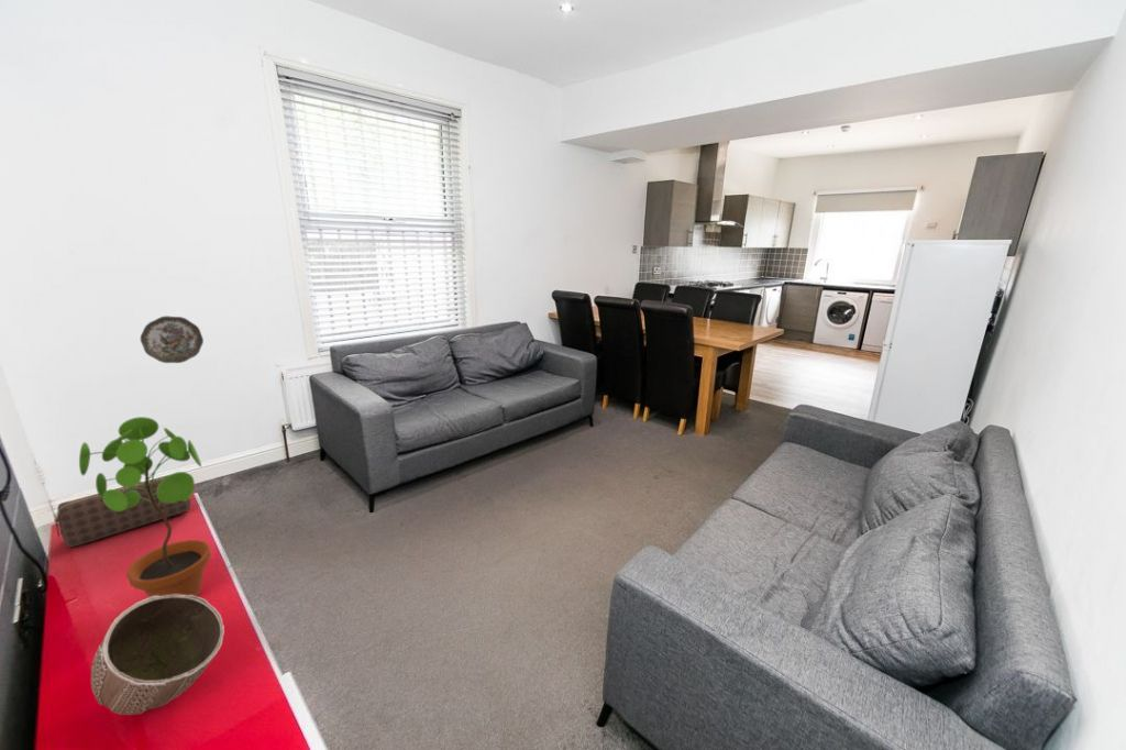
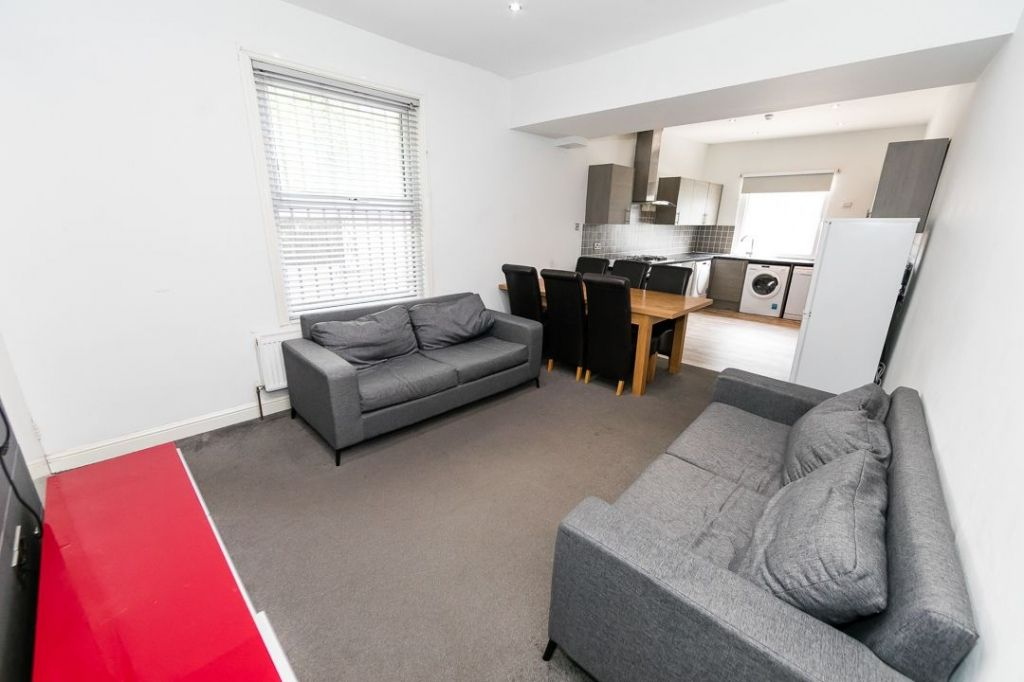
- decorative plate (173, 339)
- speaker (126, 508)
- decorative bowl (162, 658)
- potted plant (162, 517)
